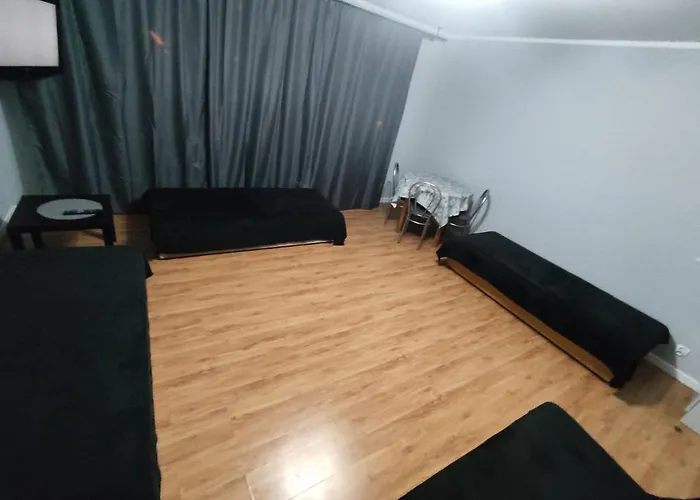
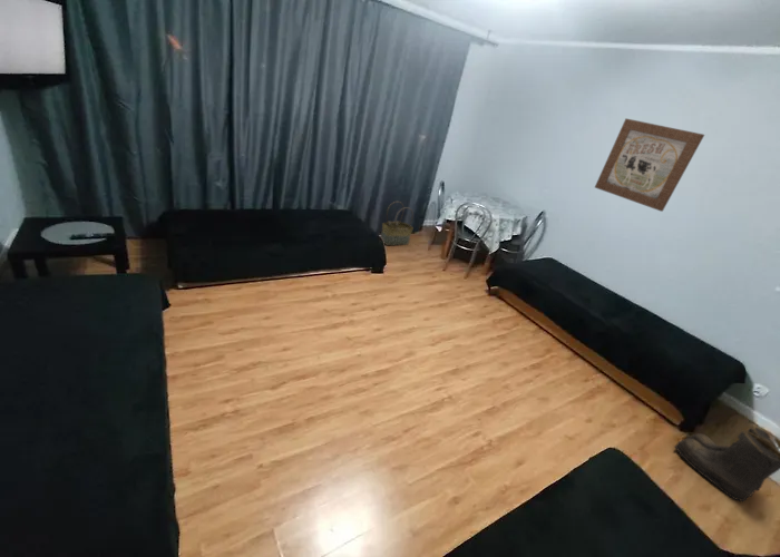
+ basket (398, 223)
+ boots (730, 449)
+ wall art (643, 164)
